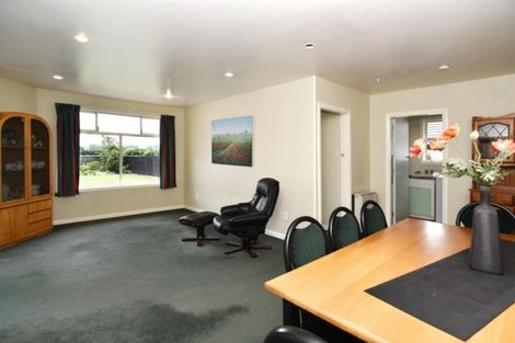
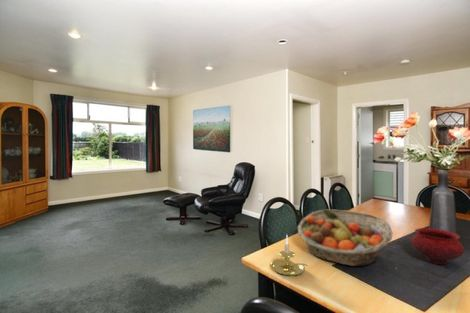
+ fruit basket (341, 234)
+ bowl (436, 247)
+ candle holder (289, 252)
